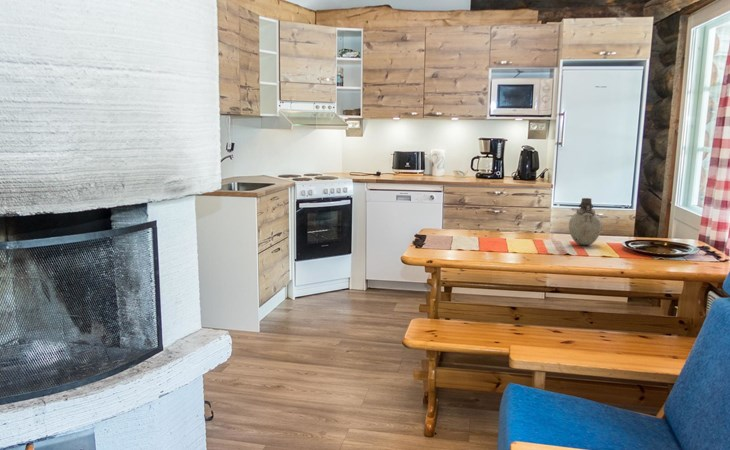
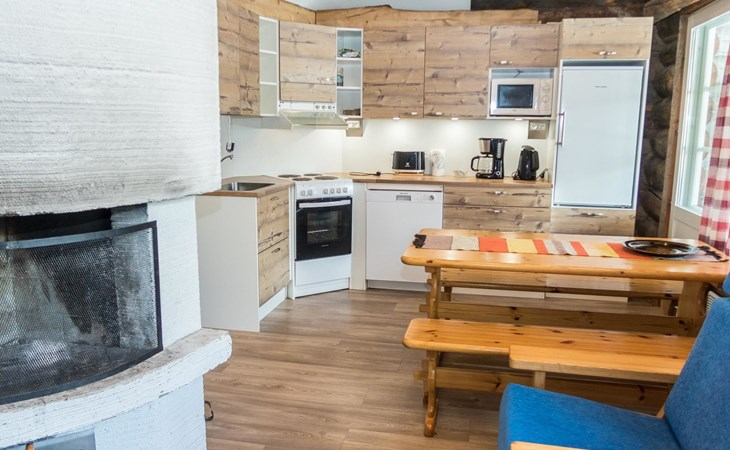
- vase (585, 221)
